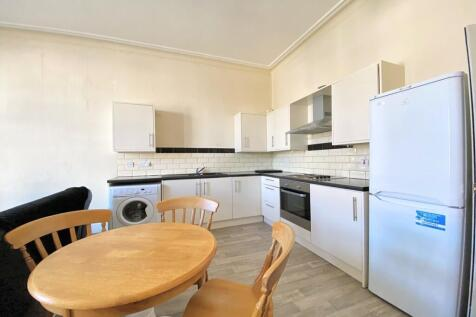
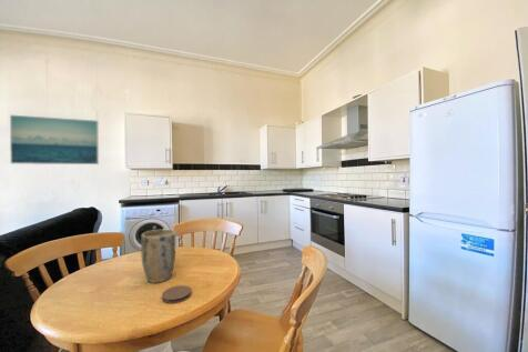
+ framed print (57, 141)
+ coaster (176, 293)
+ plant pot (159, 255)
